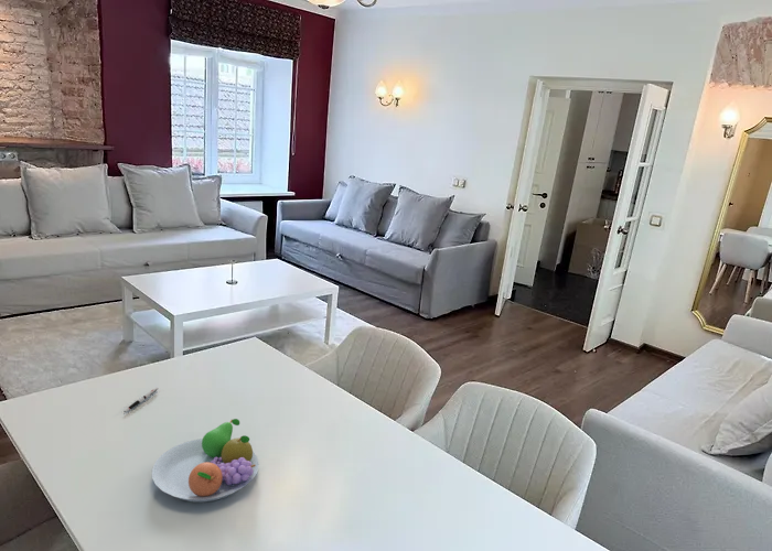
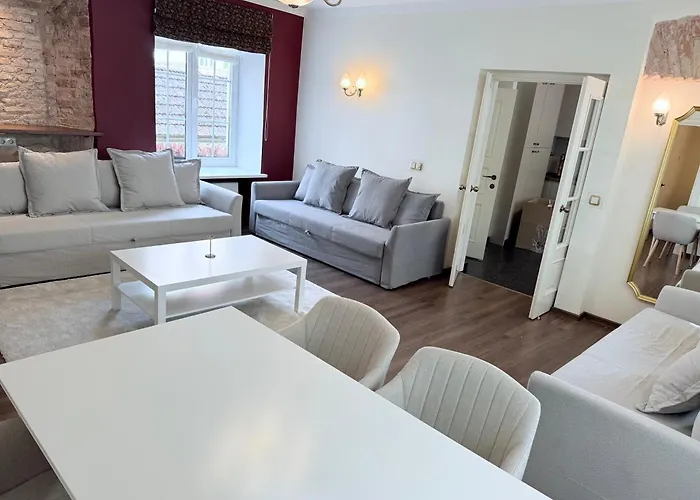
- pen (141, 399)
- fruit bowl (211, 455)
